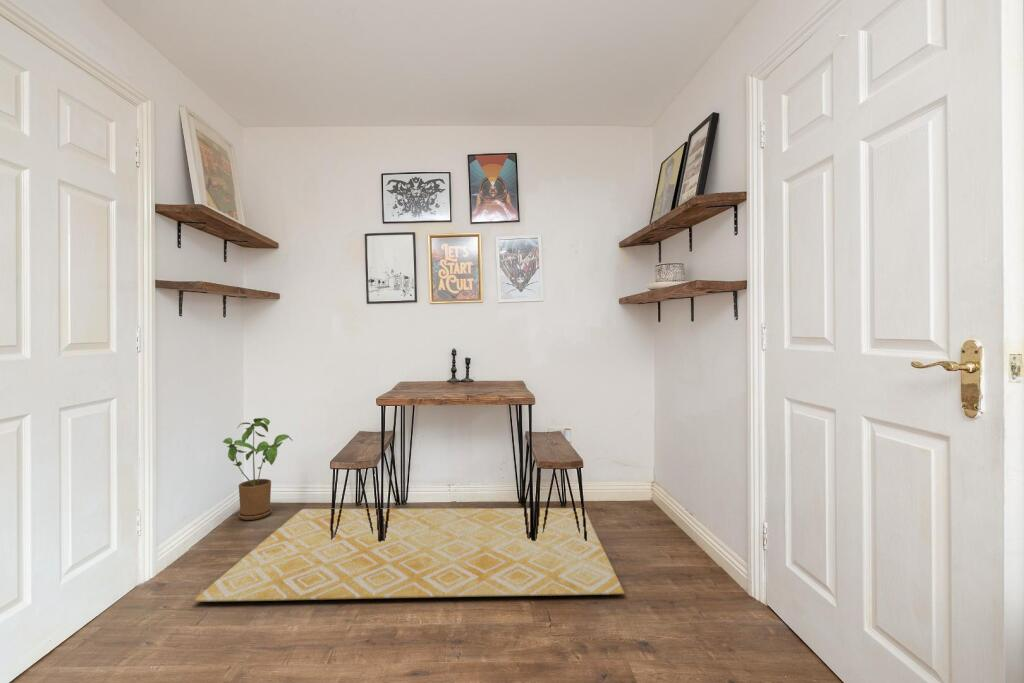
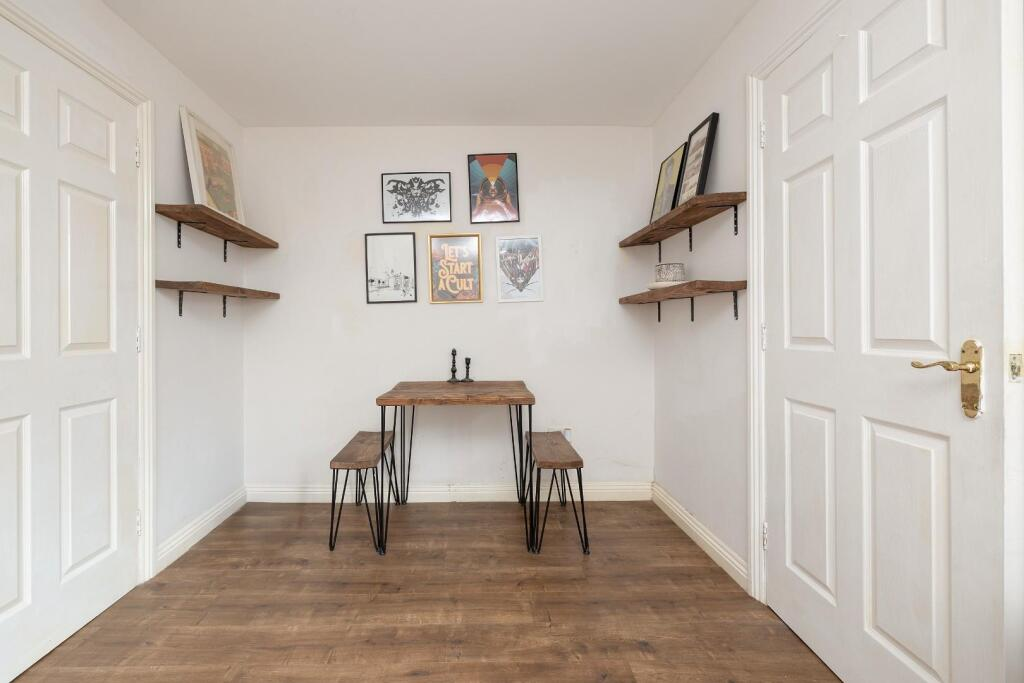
- rug (432, 538)
- house plant (259, 467)
